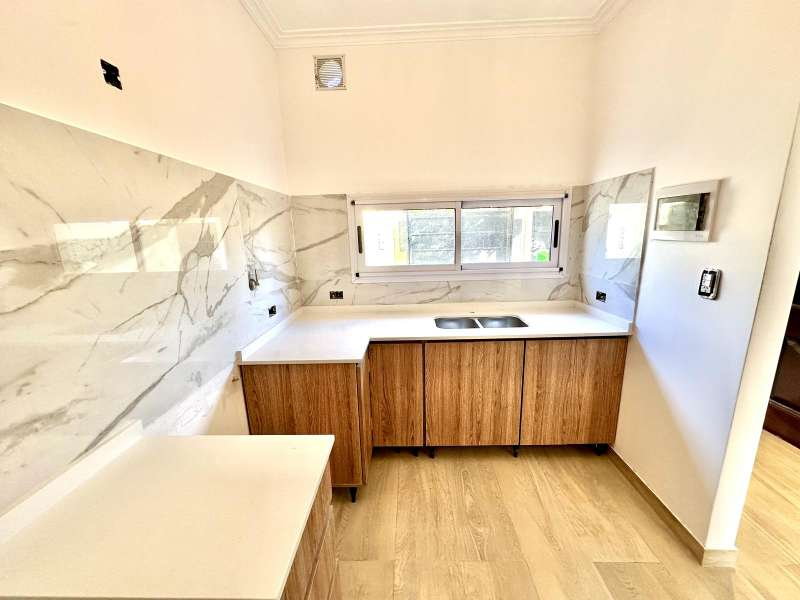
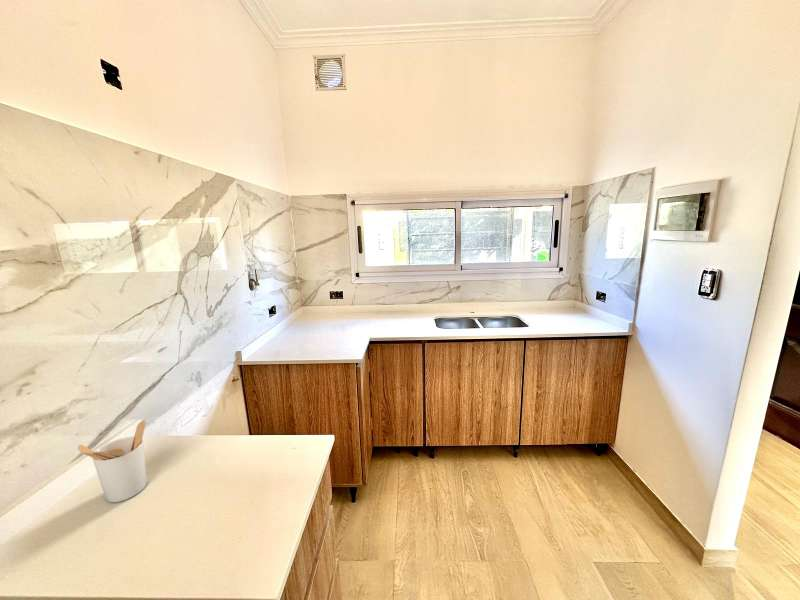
+ utensil holder (117, 464)
